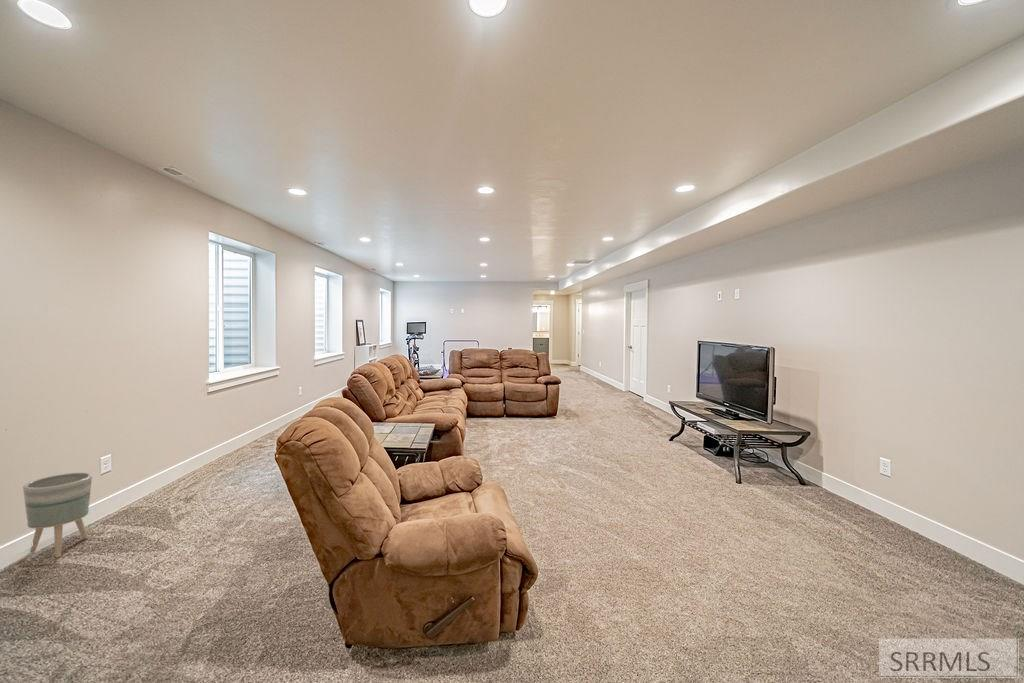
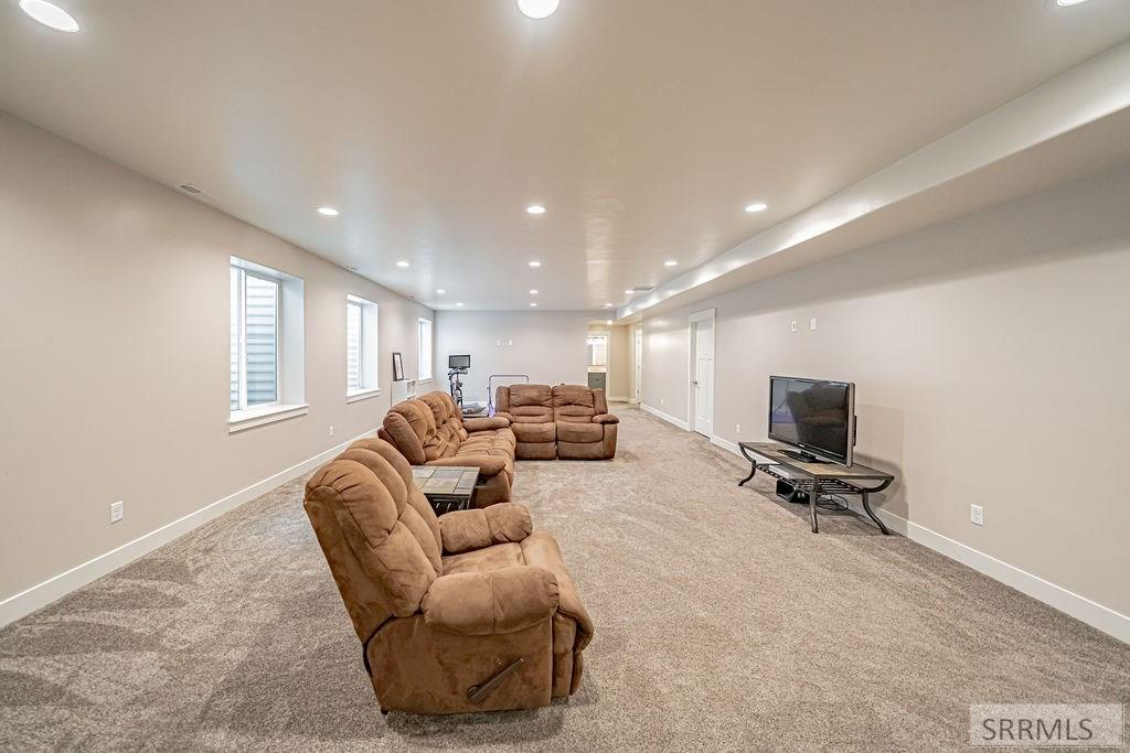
- planter (59, 514)
